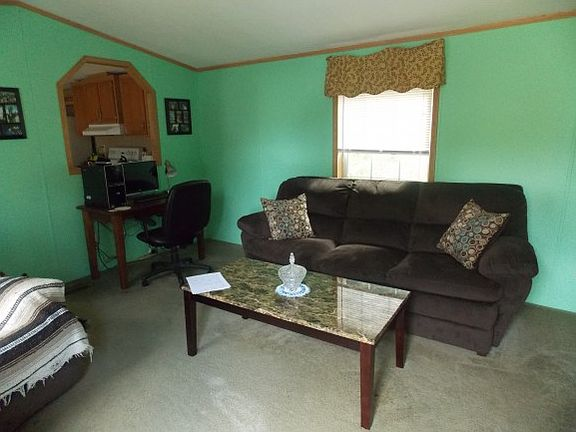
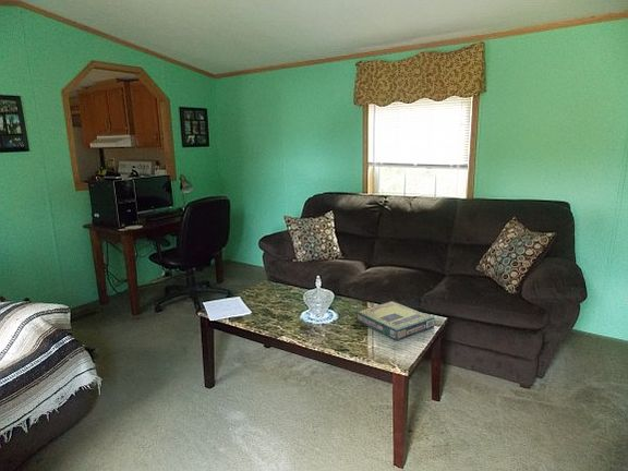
+ video game box (394, 318)
